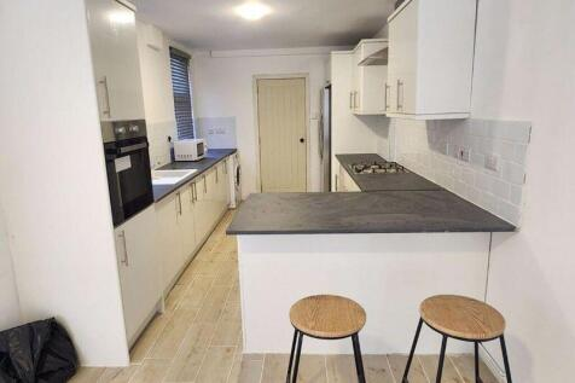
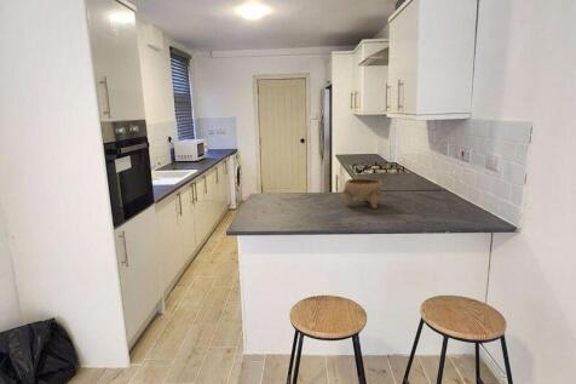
+ bowl (363, 193)
